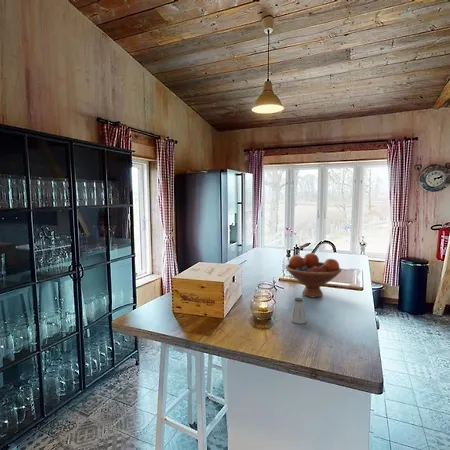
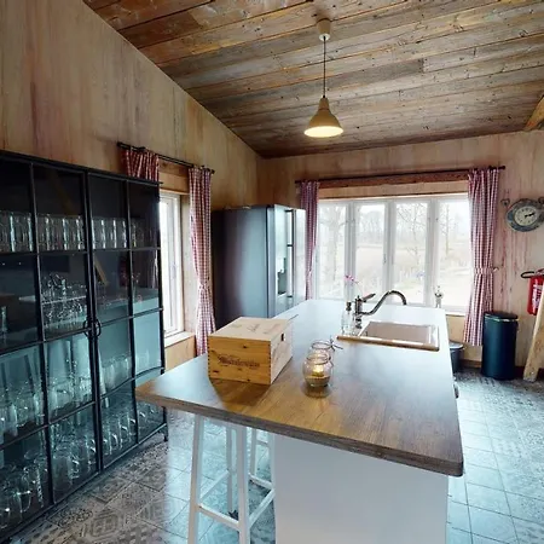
- saltshaker (298, 309)
- fruit bowl (312, 275)
